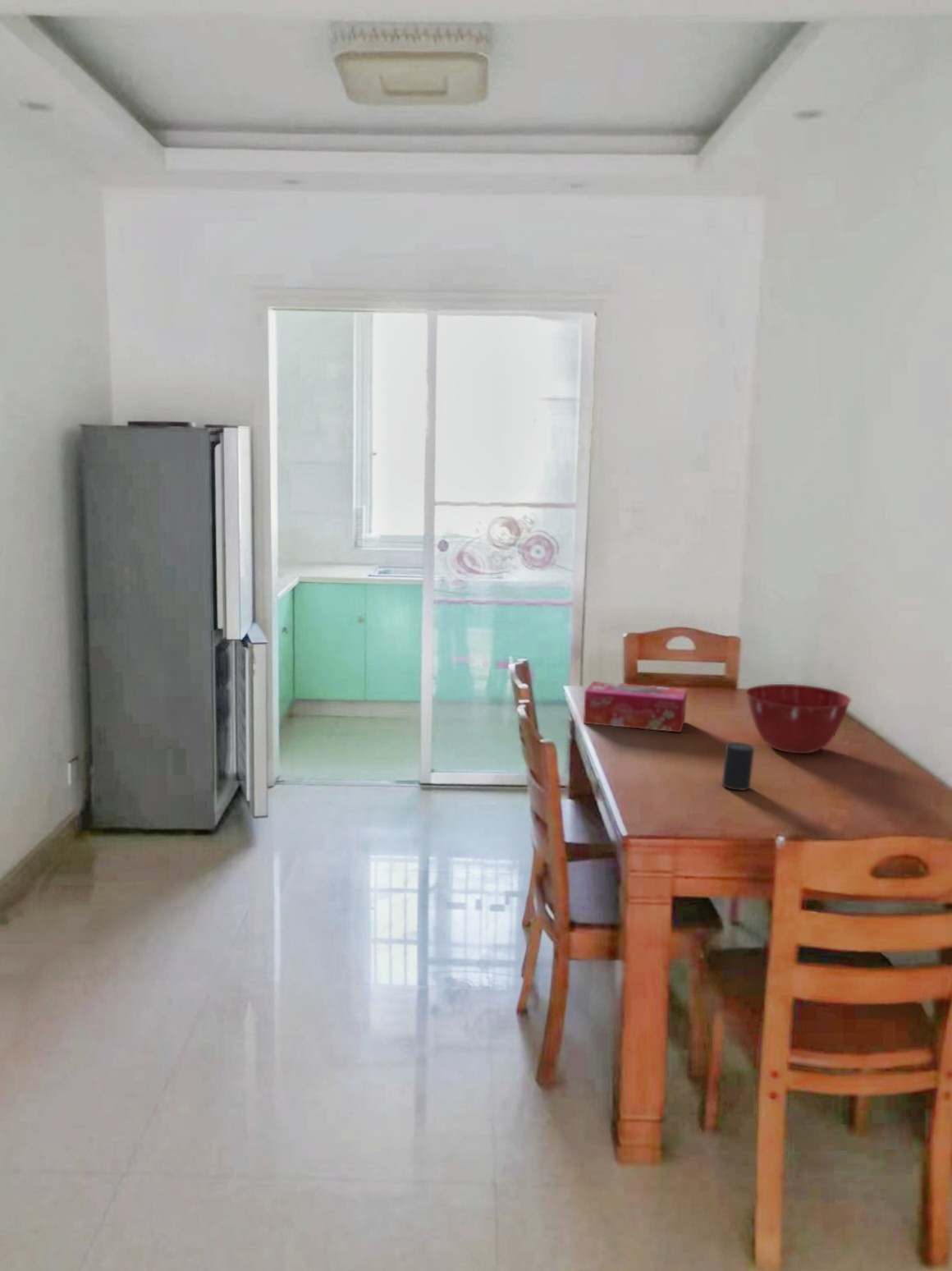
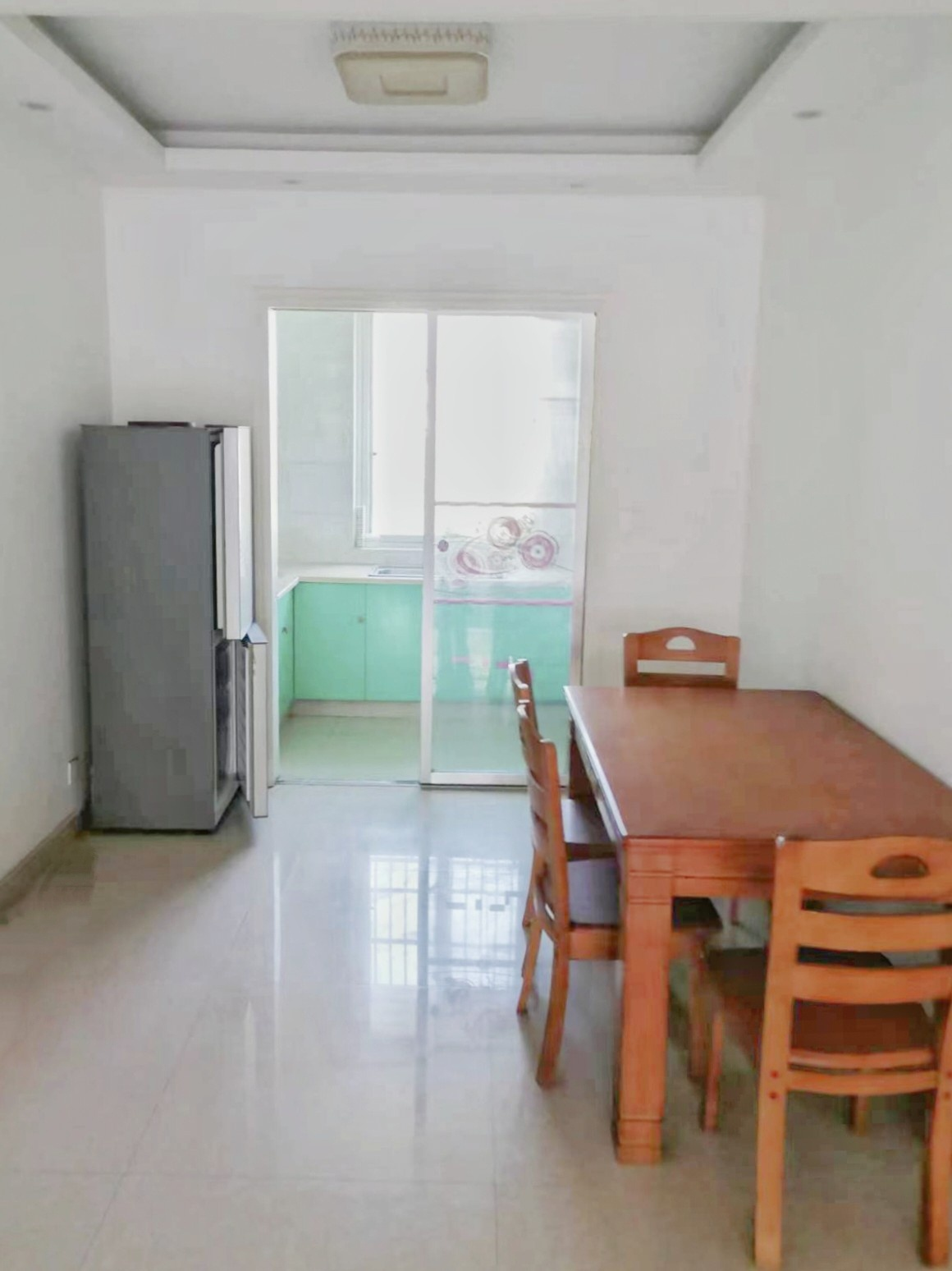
- tissue box (635, 705)
- cup (738, 765)
- mixing bowl (795, 720)
